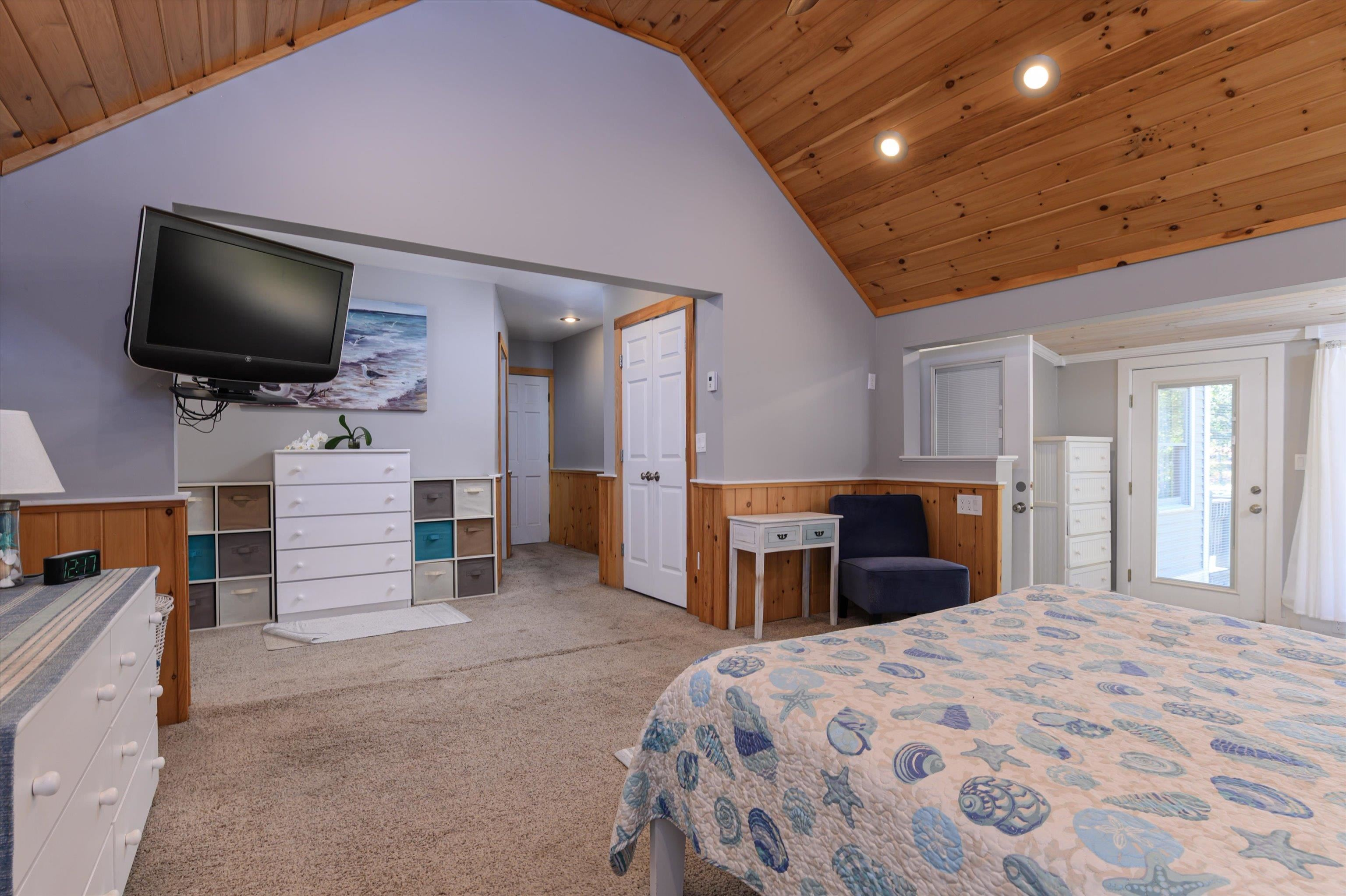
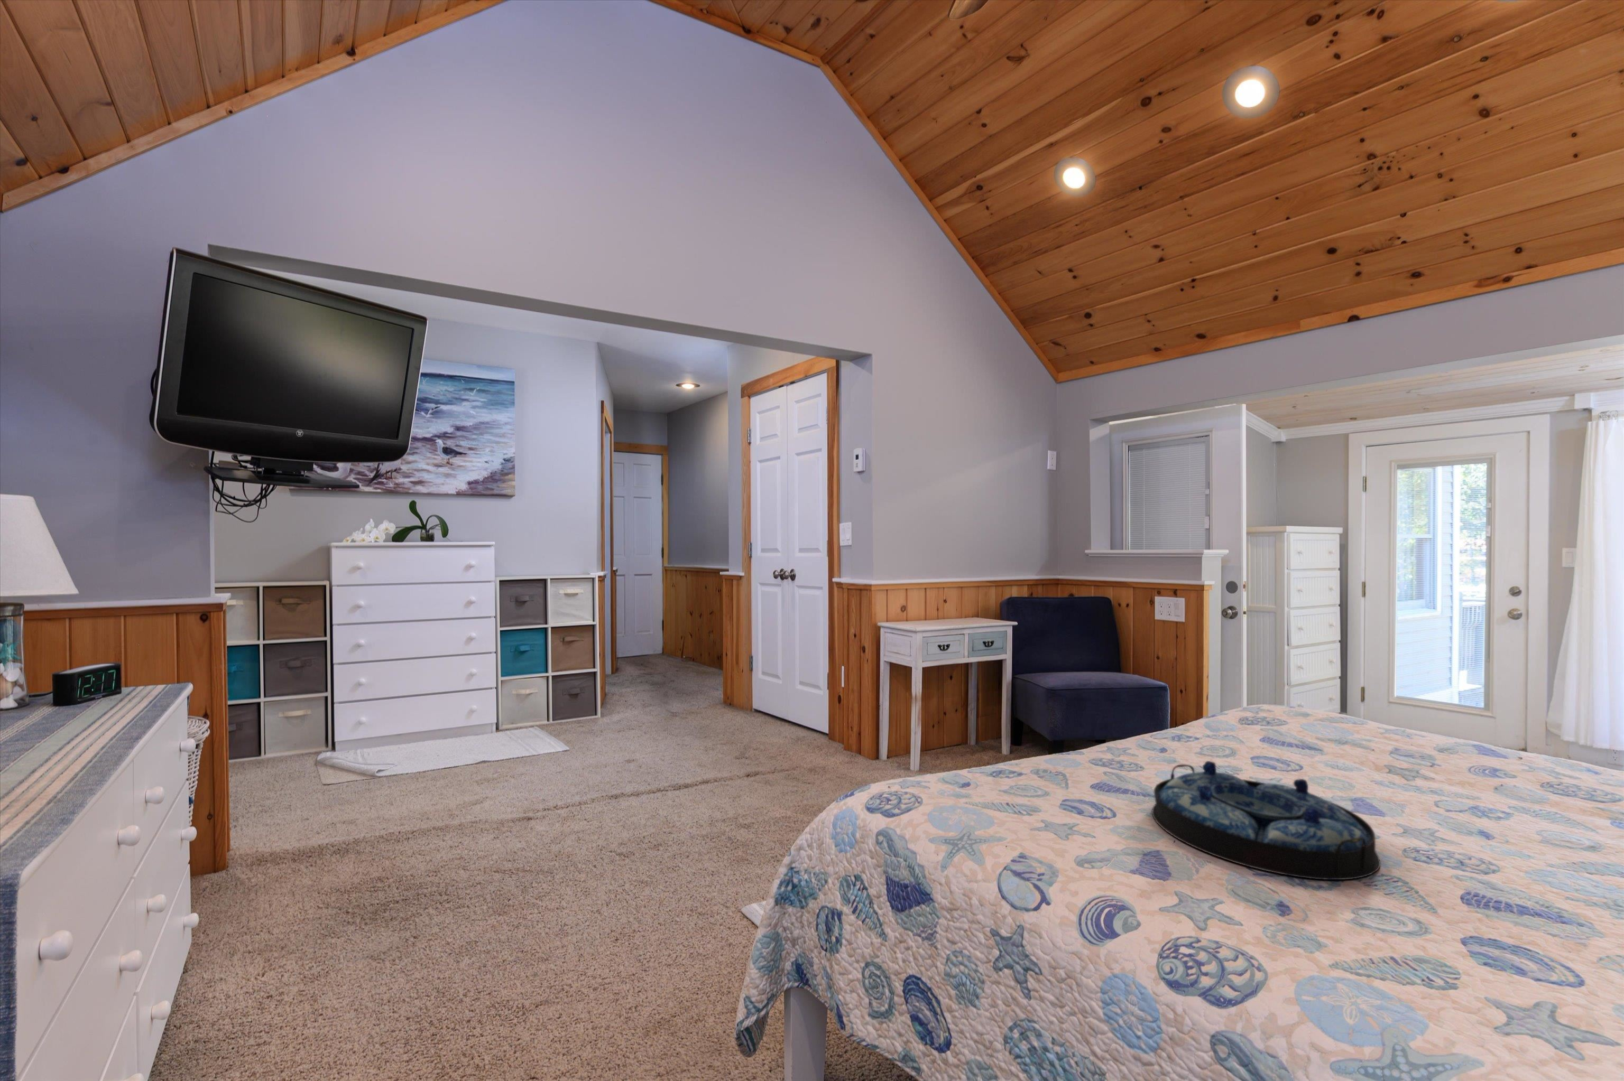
+ serving tray (1256, 807)
